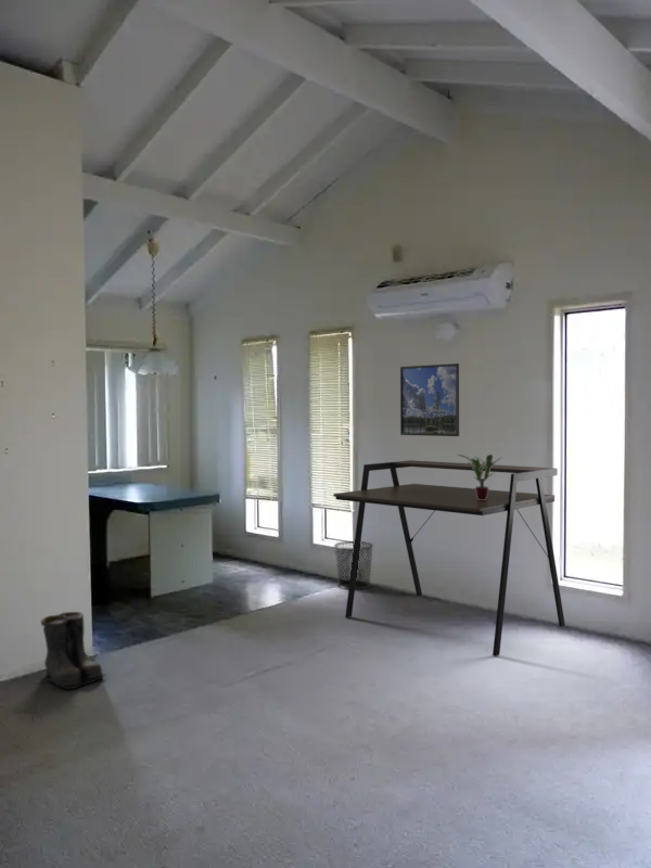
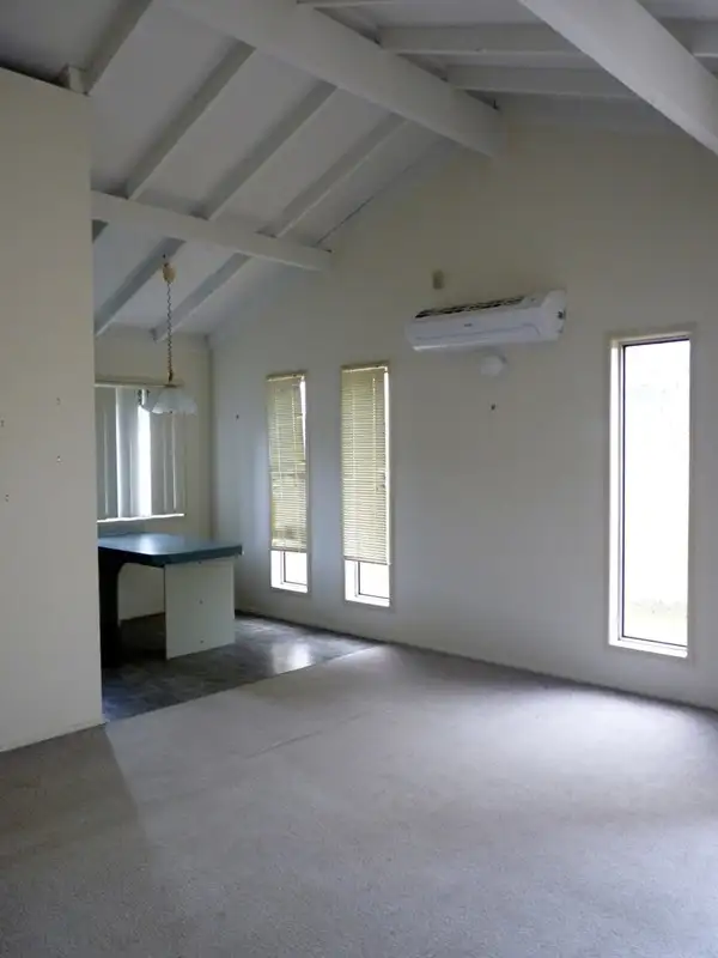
- potted plant (477, 475)
- boots (71, 648)
- desk (421, 527)
- waste bin (350, 563)
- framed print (429, 400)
